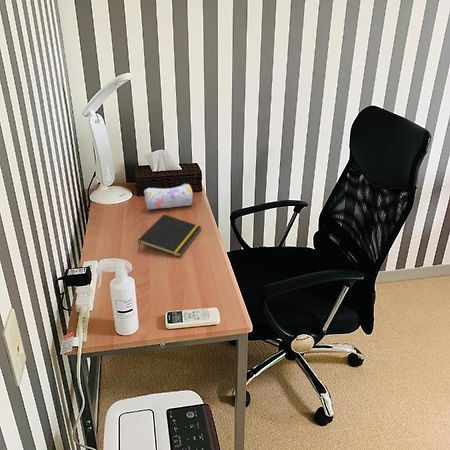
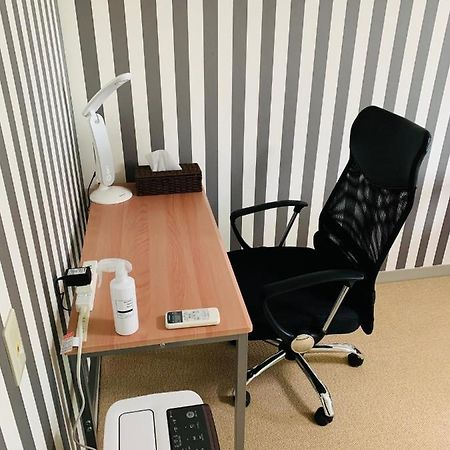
- notepad (171, 234)
- pencil case (168, 196)
